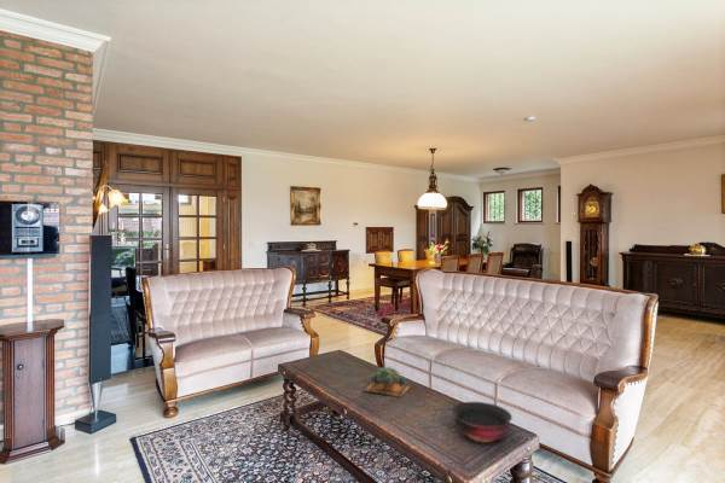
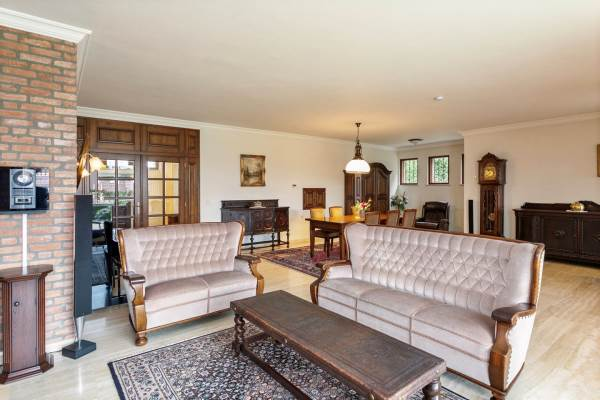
- succulent plant (387, 377)
- bowl (481, 424)
